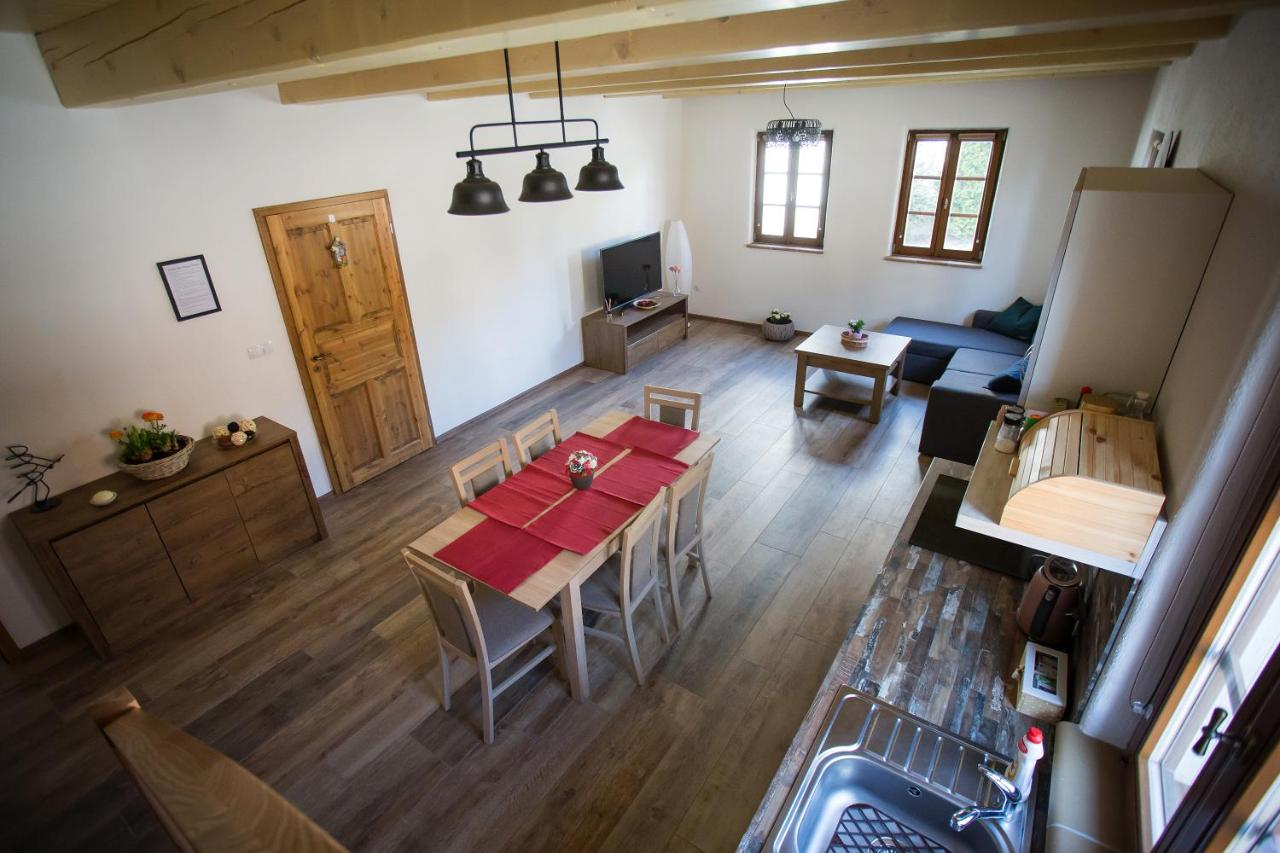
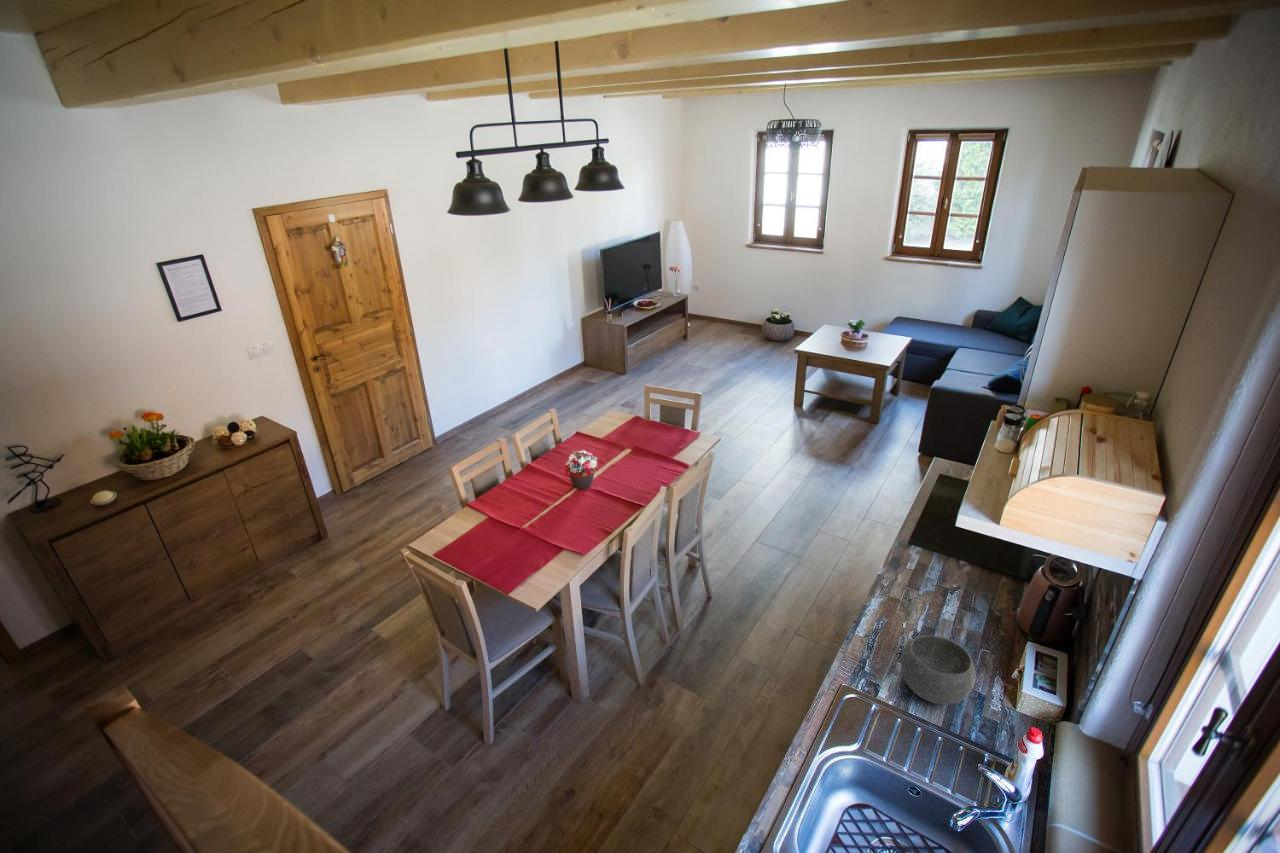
+ bowl (936, 673)
